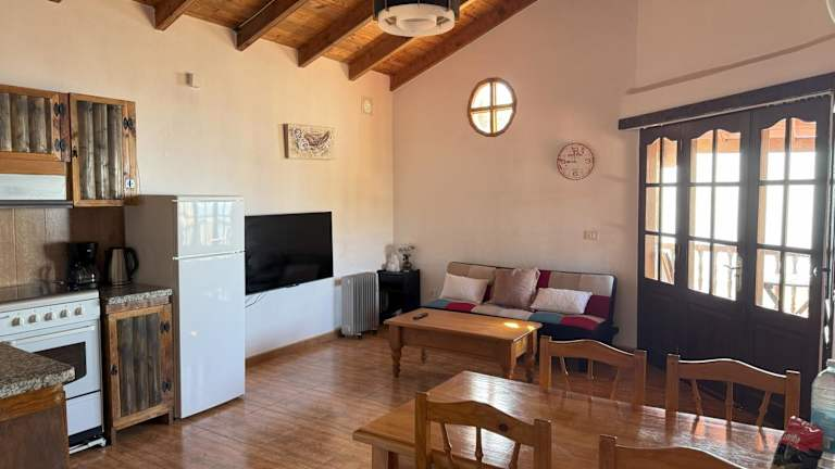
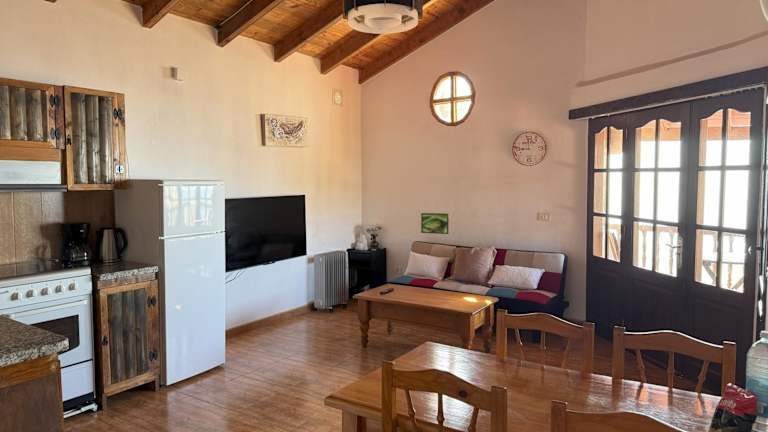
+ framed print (434, 223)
